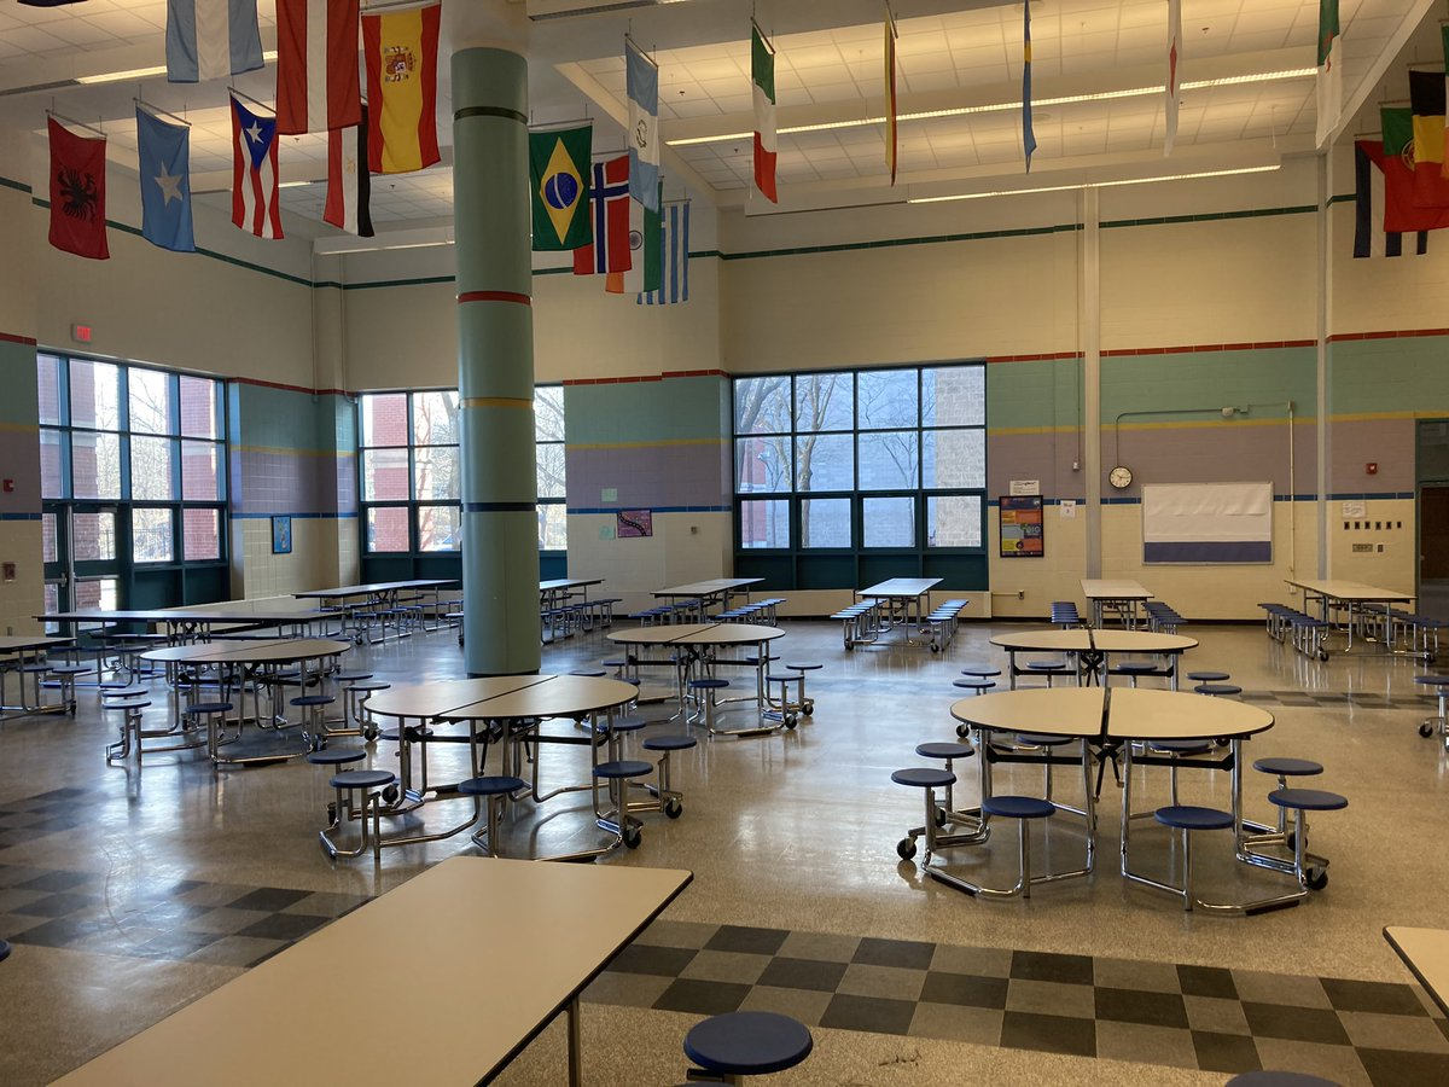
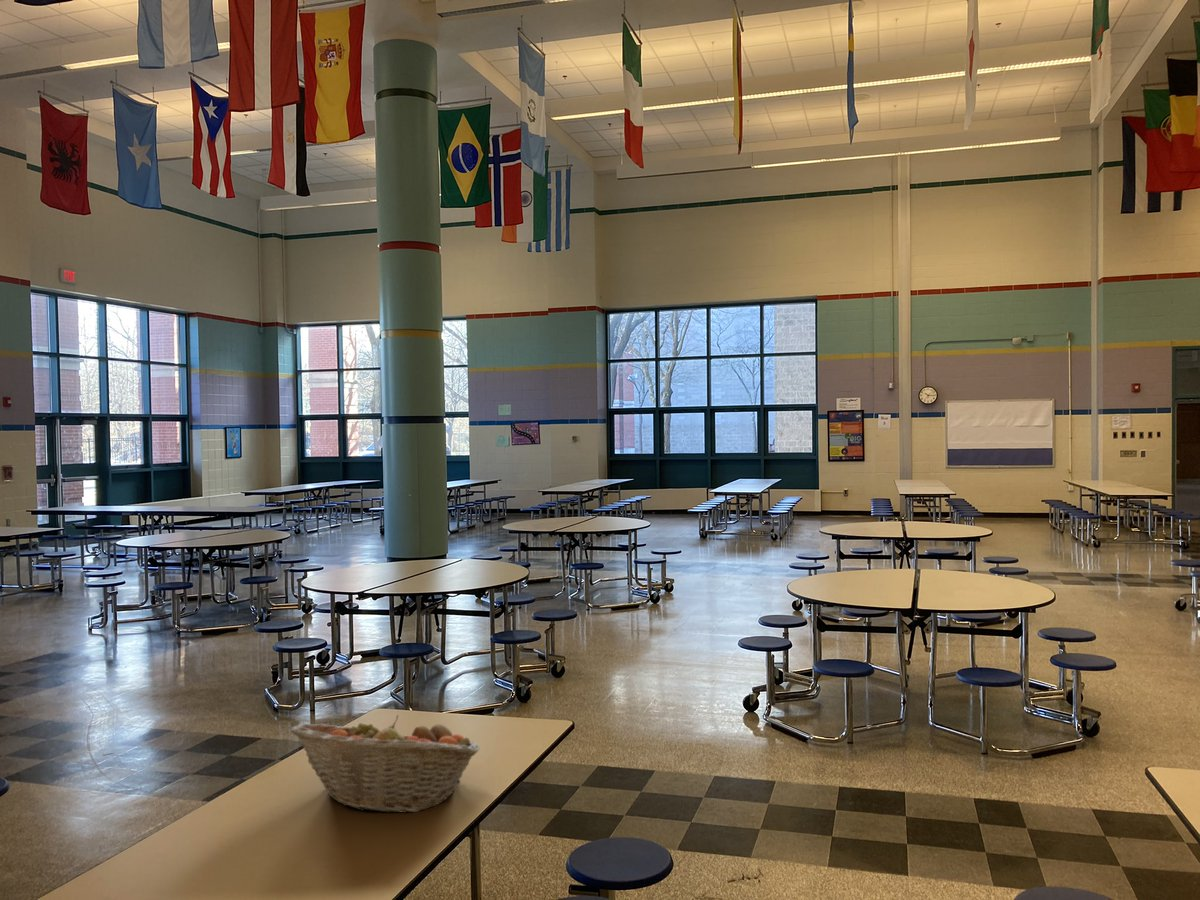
+ fruit basket (385, 753)
